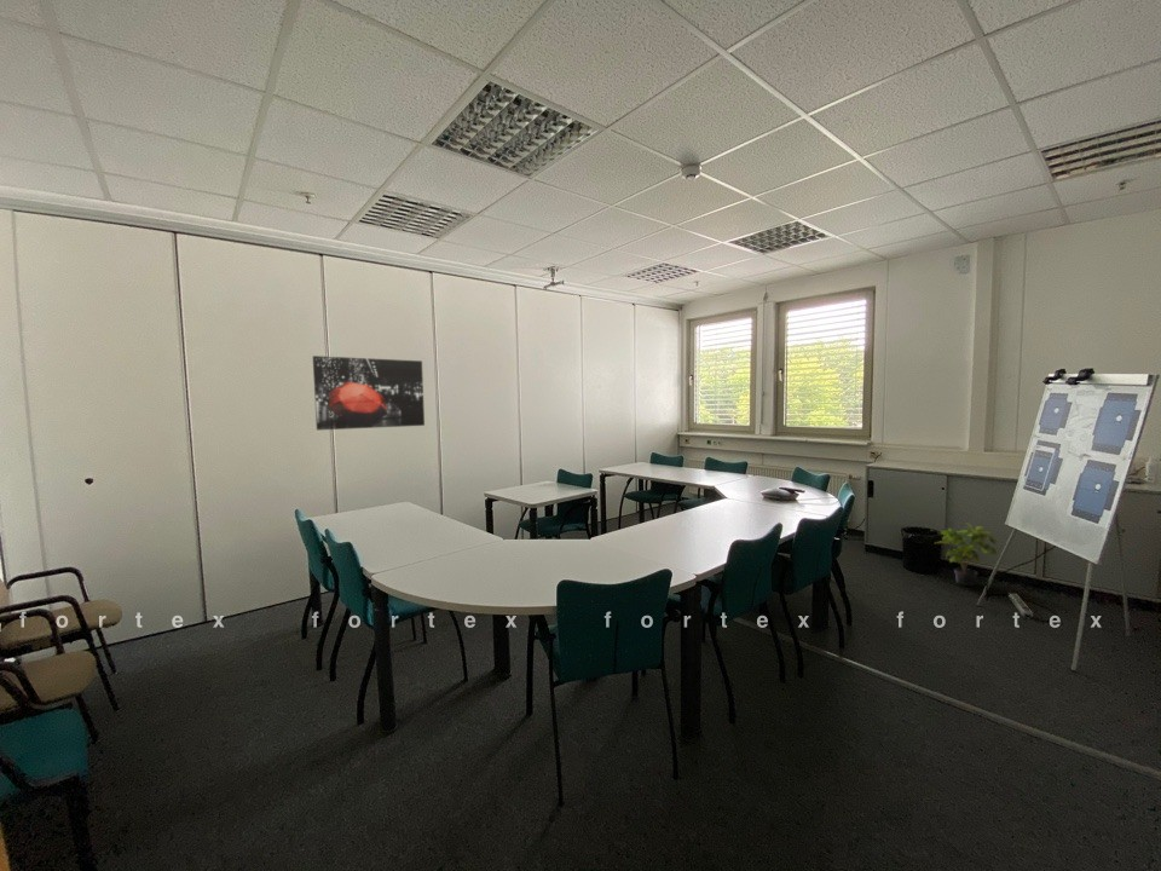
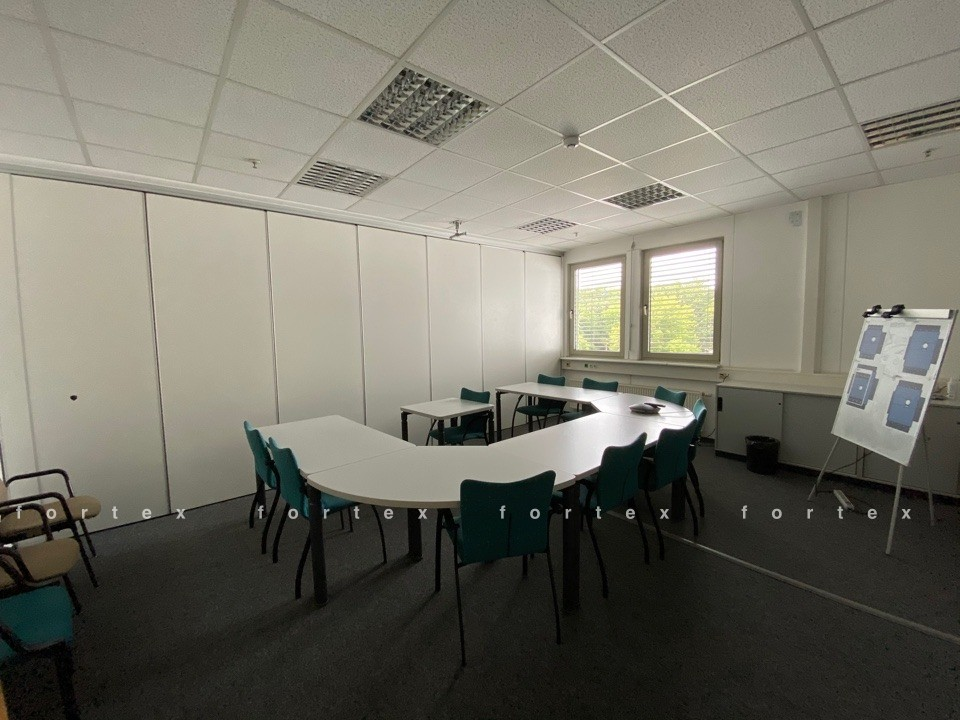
- potted plant (968, 553)
- wall art (372, 393)
